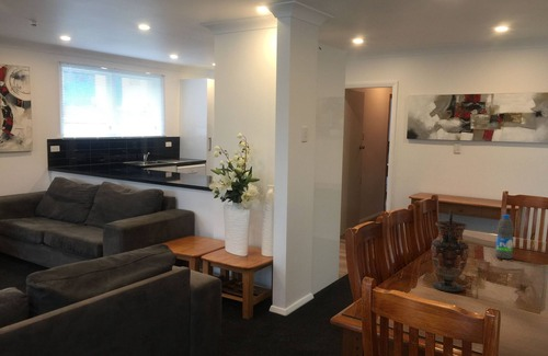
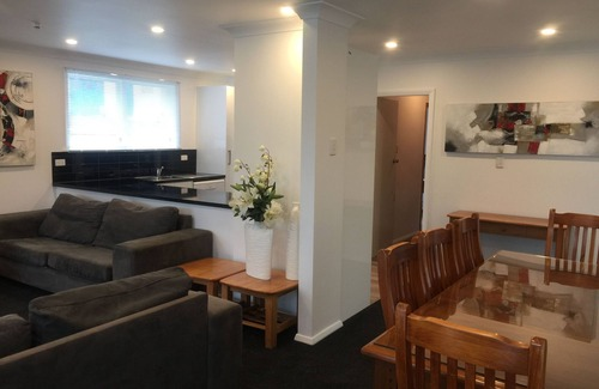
- vase (449, 249)
- water bottle (504, 236)
